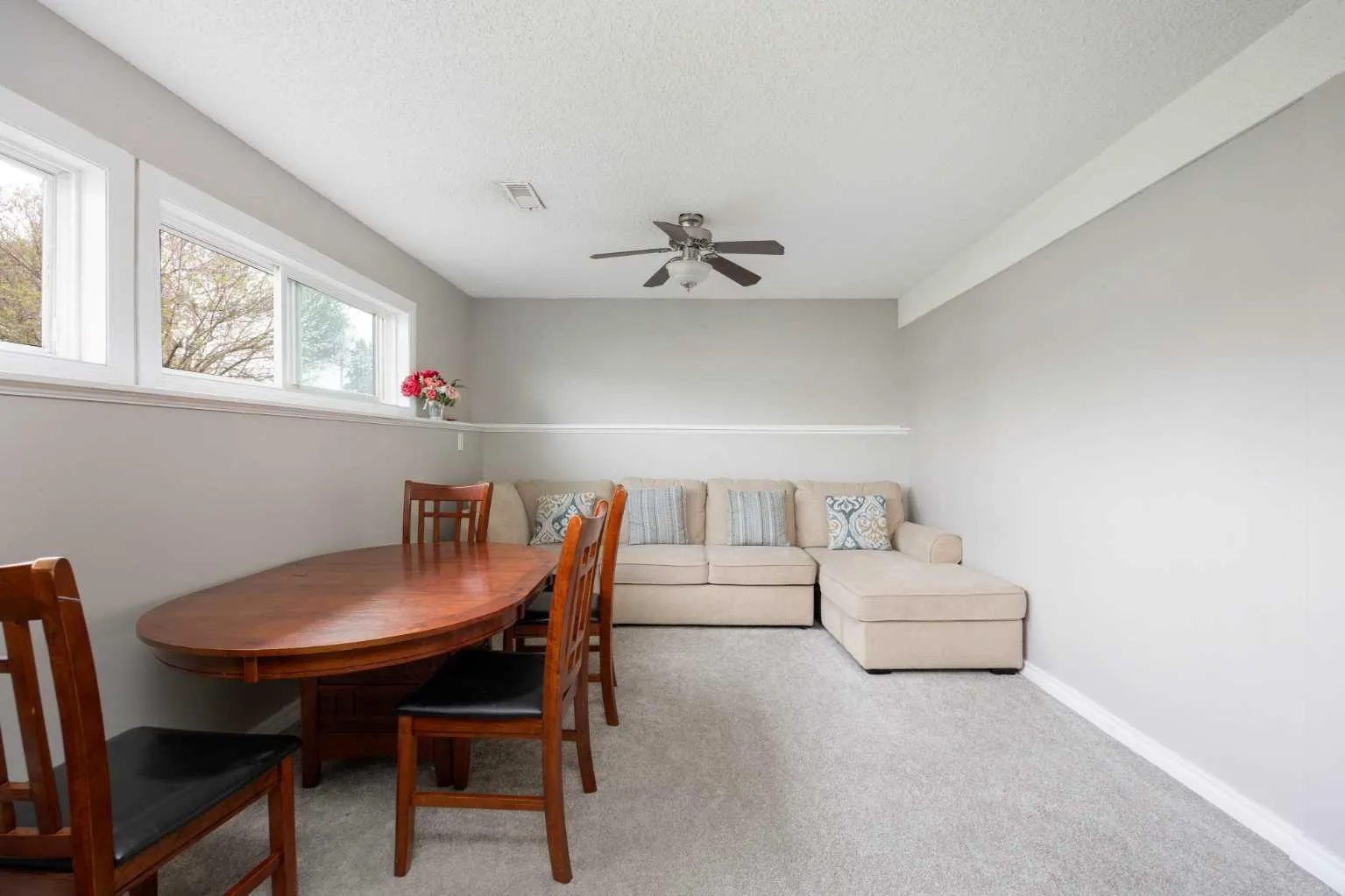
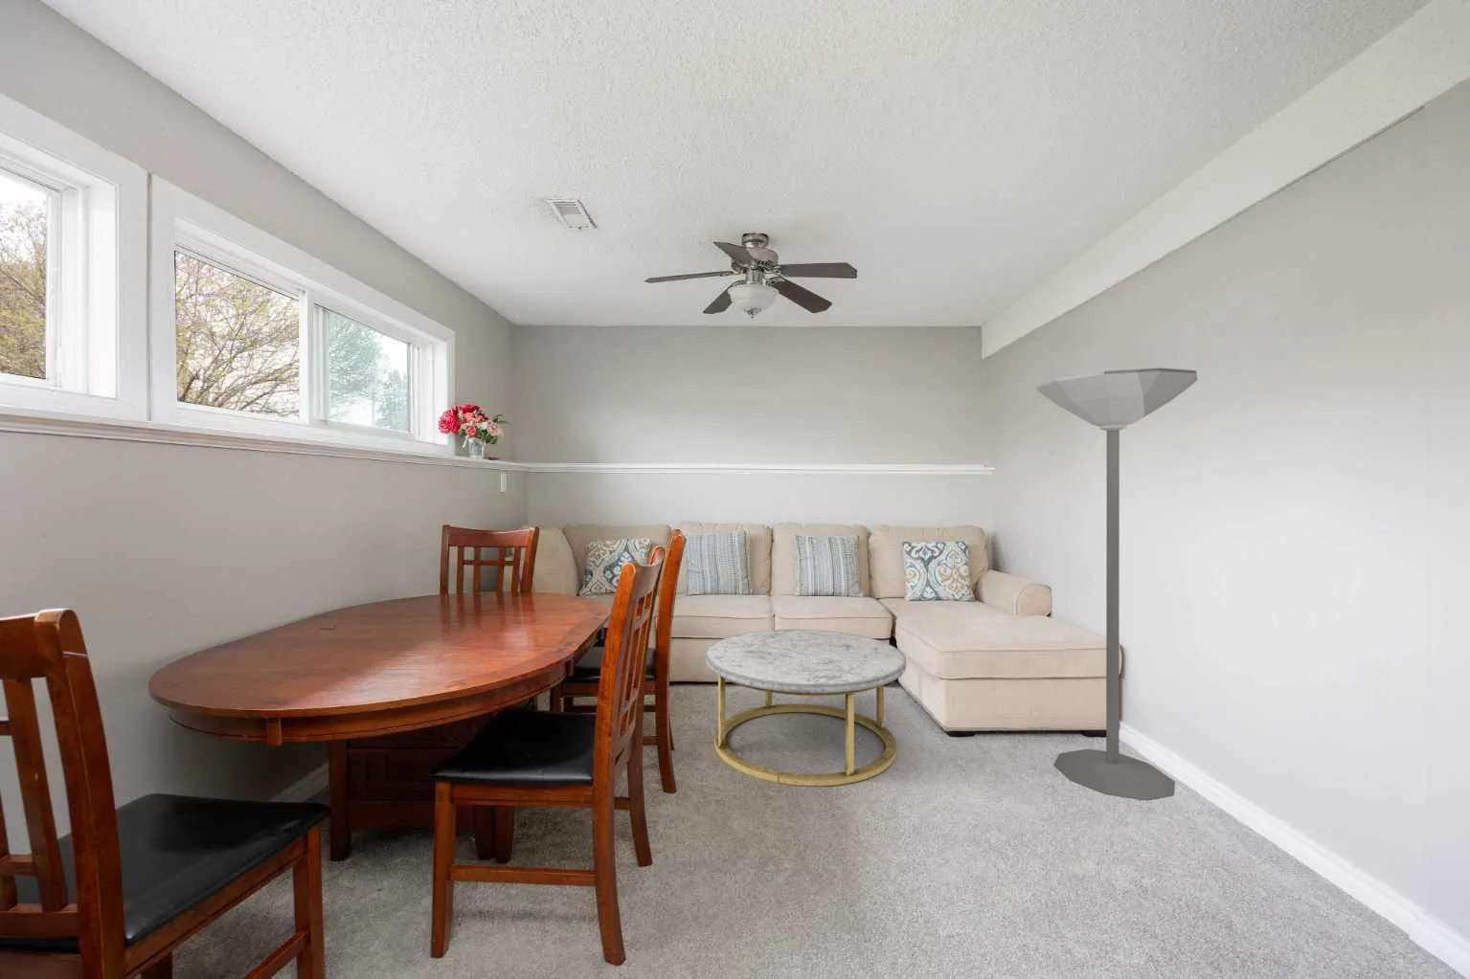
+ coffee table (803, 695)
+ floor lamp (1113, 577)
